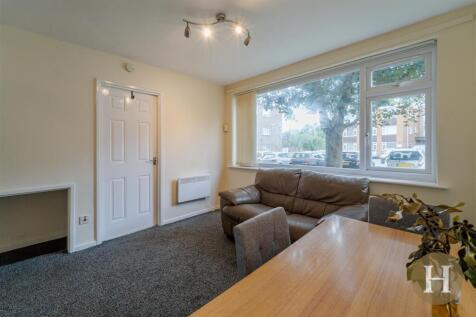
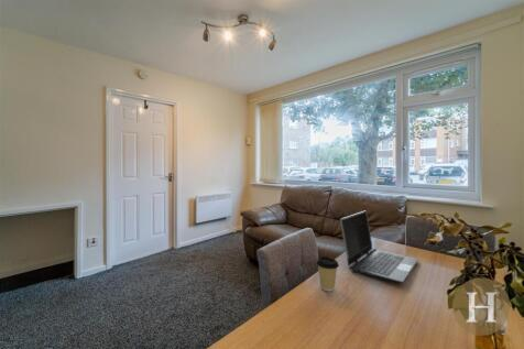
+ coffee cup (327, 273)
+ laptop computer (371, 241)
